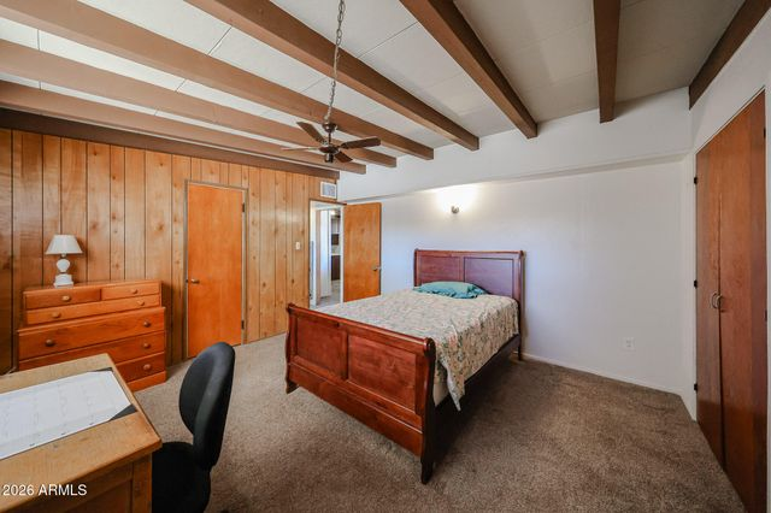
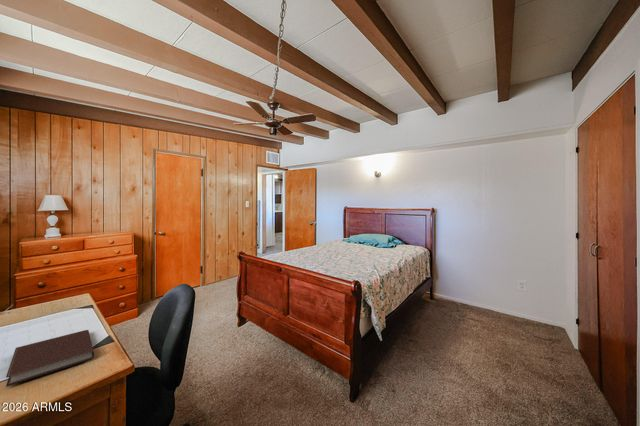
+ notebook (54, 353)
